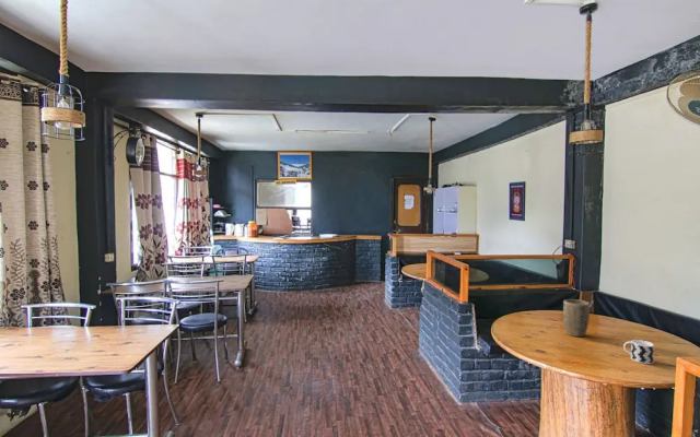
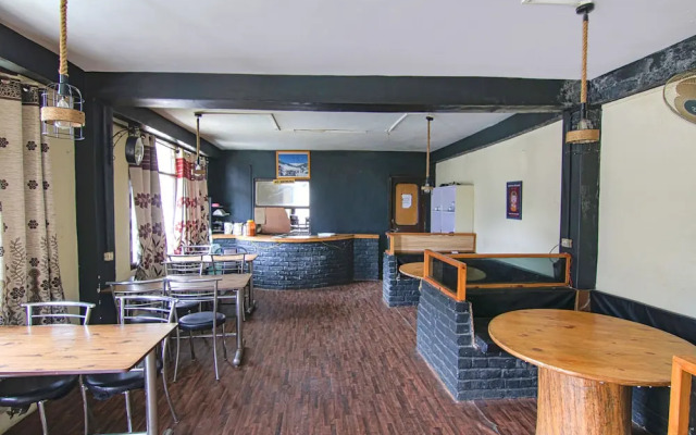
- plant pot (575, 318)
- cup (638, 351)
